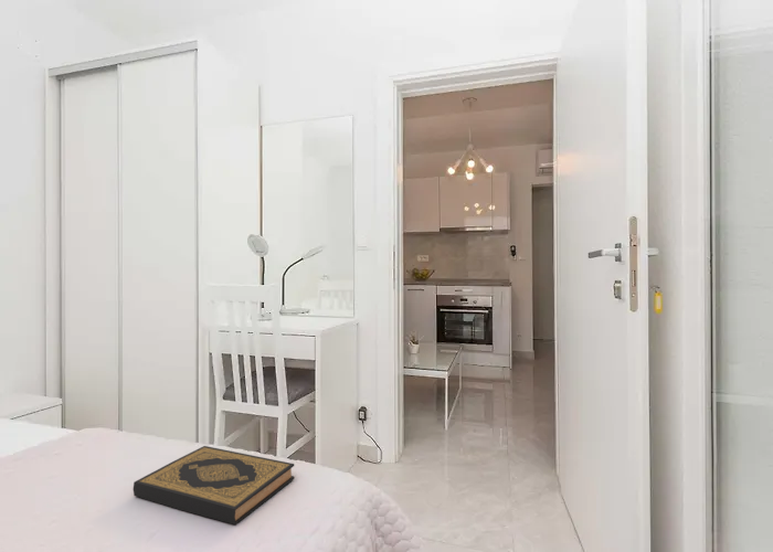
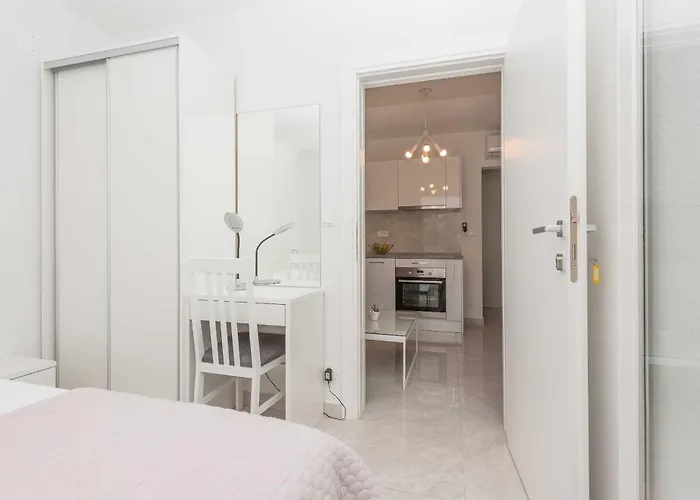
- hardback book (216, 479)
